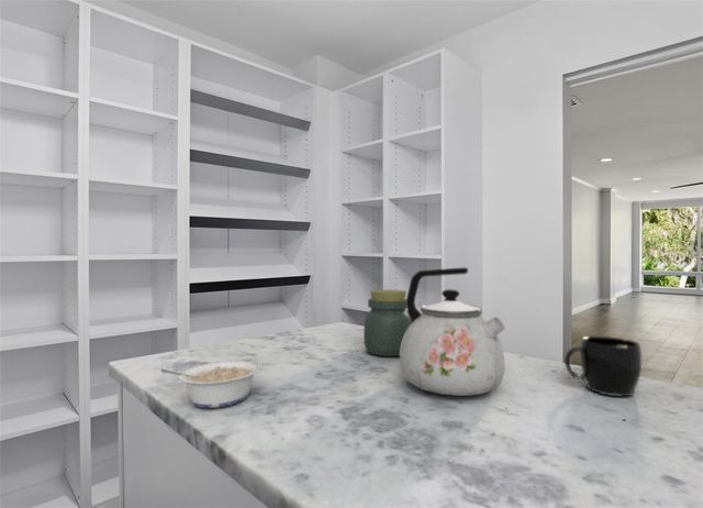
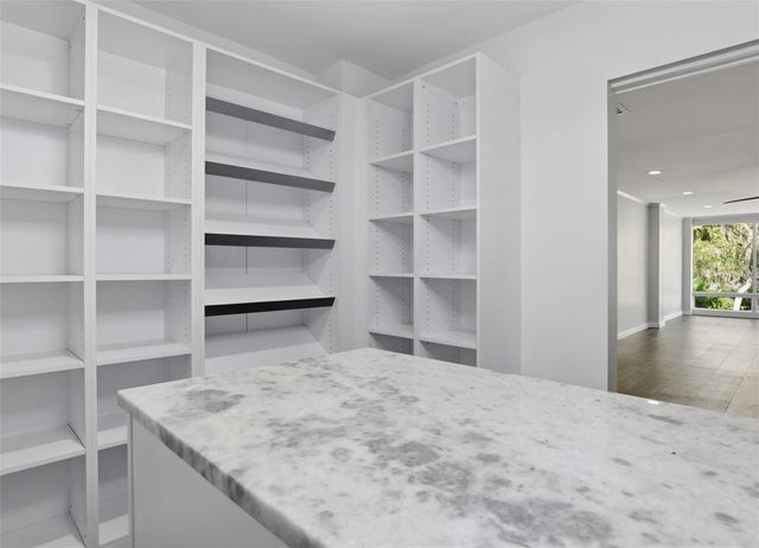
- mug (601, 364)
- jar (388, 321)
- kettle (451, 327)
- legume (217, 382)
